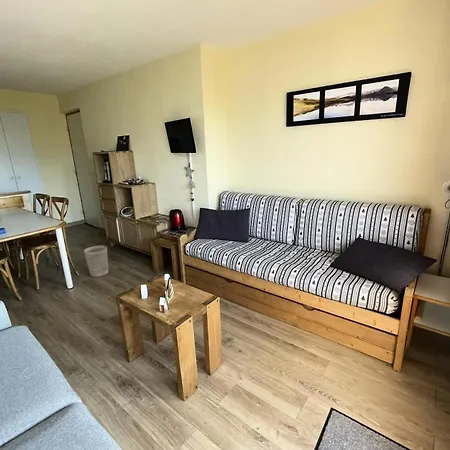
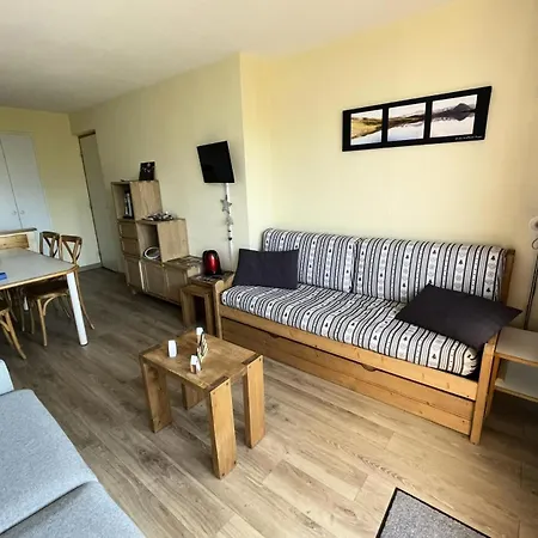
- wastebasket (97, 260)
